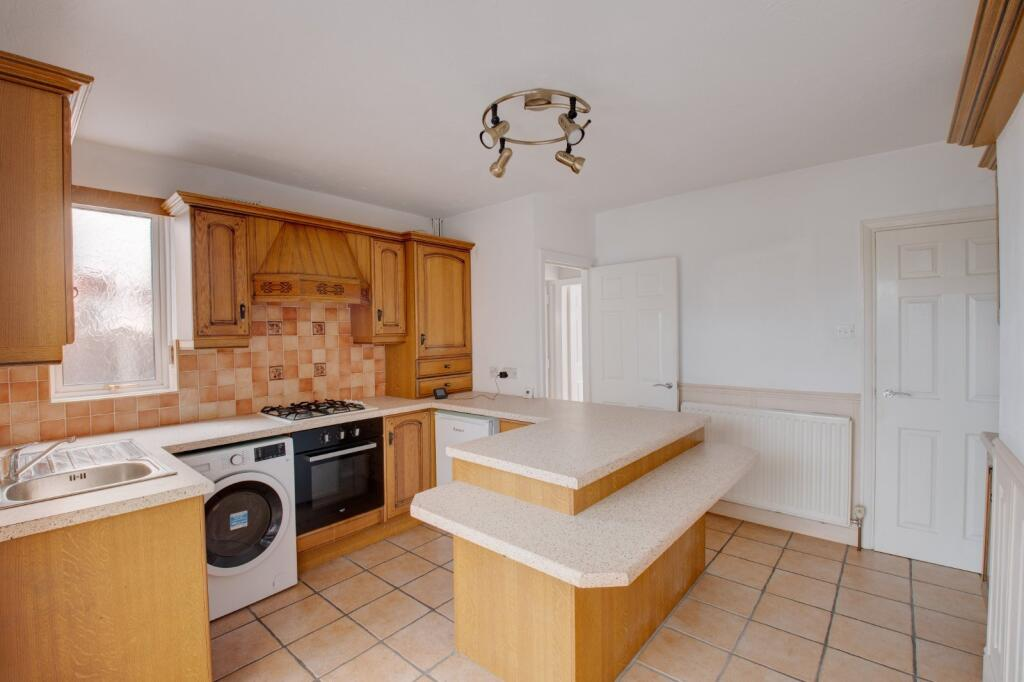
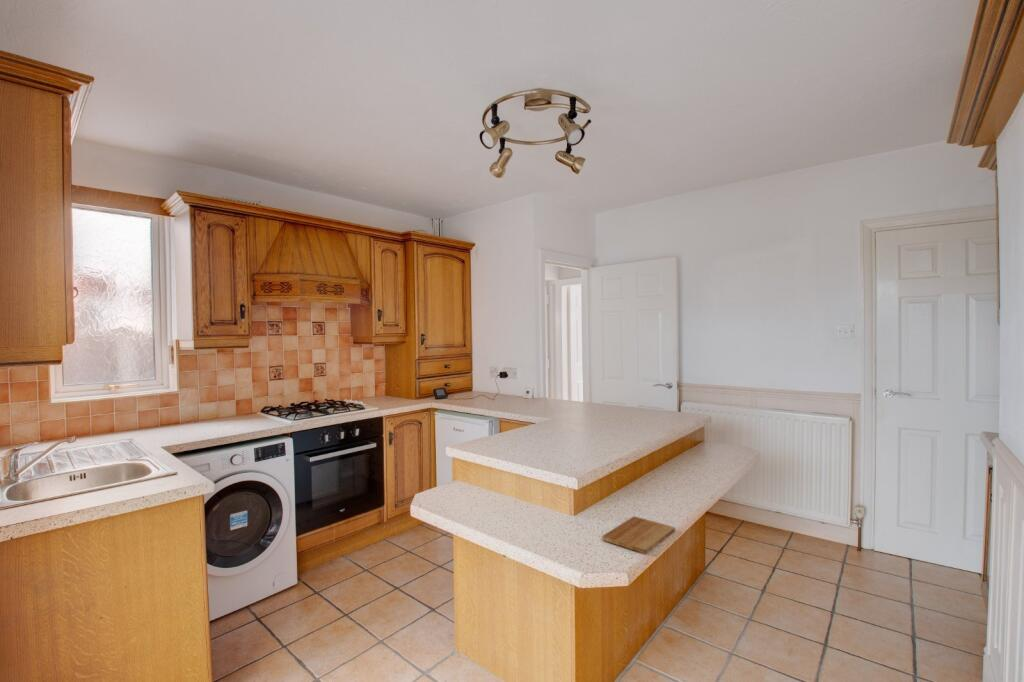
+ cutting board (639, 533)
